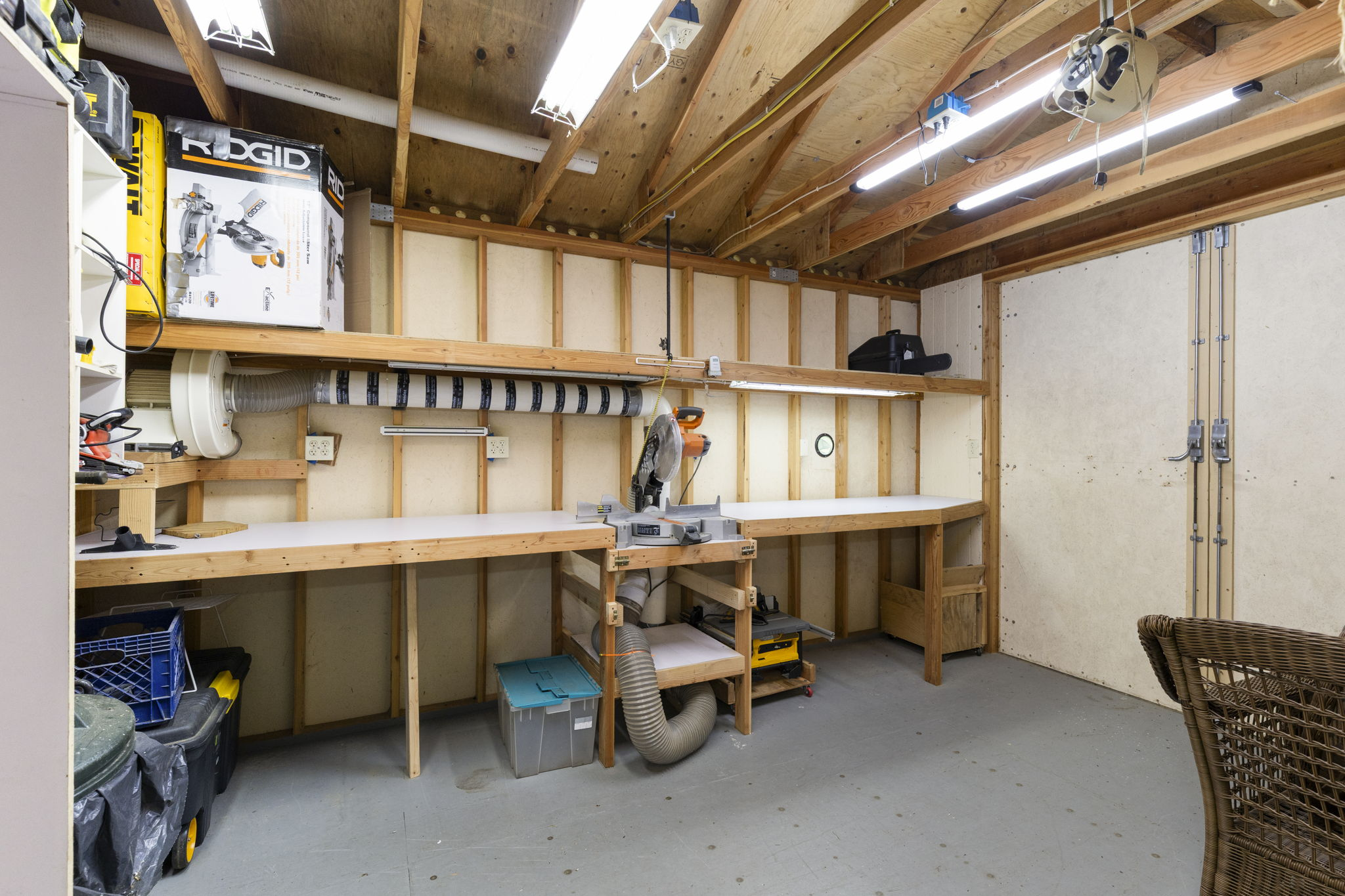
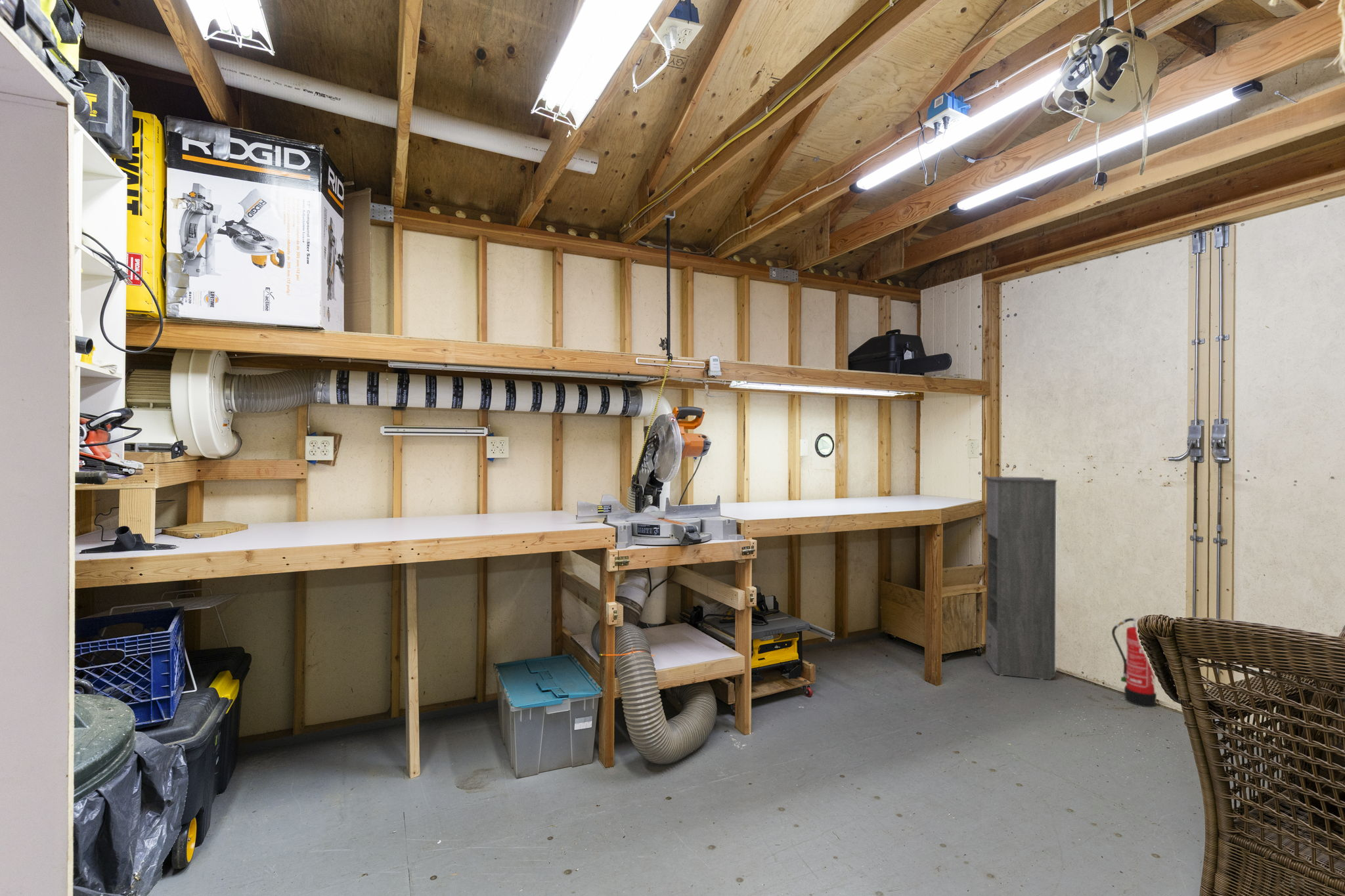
+ fire extinguisher (1135, 654)
+ storage cabinet (1018, 574)
